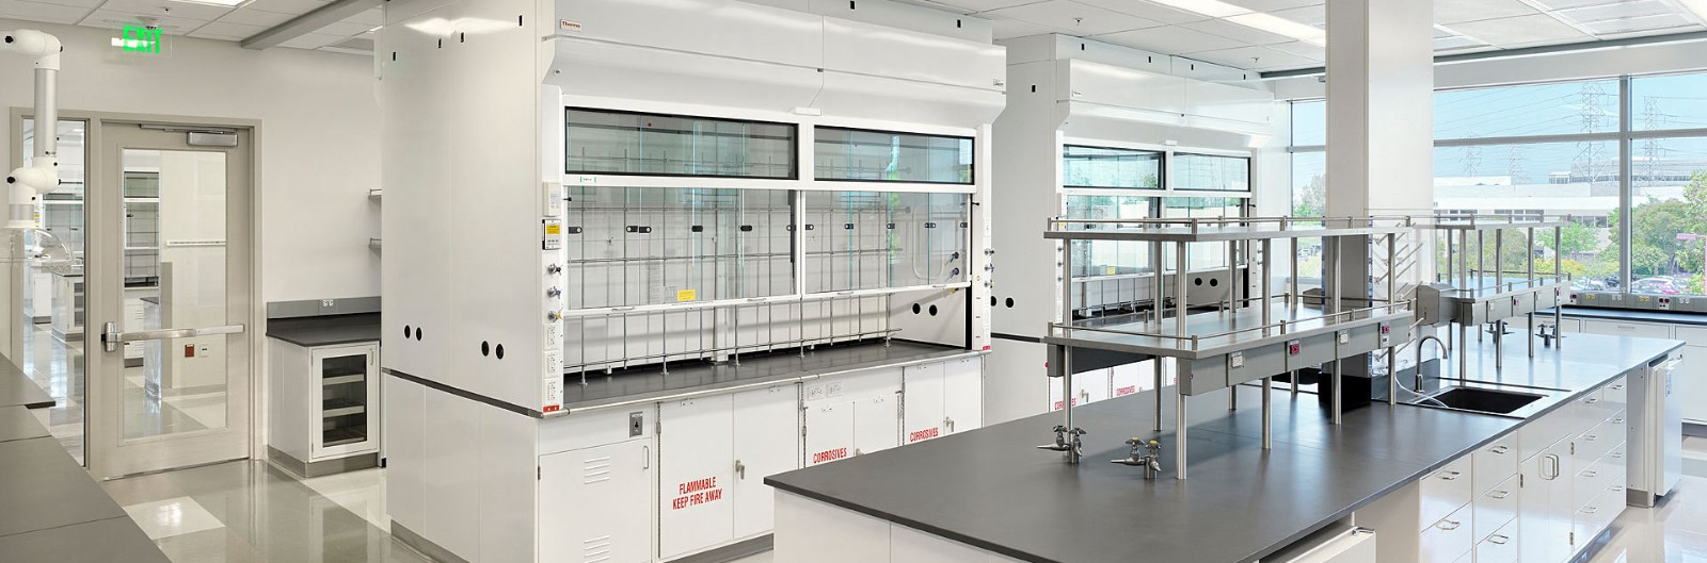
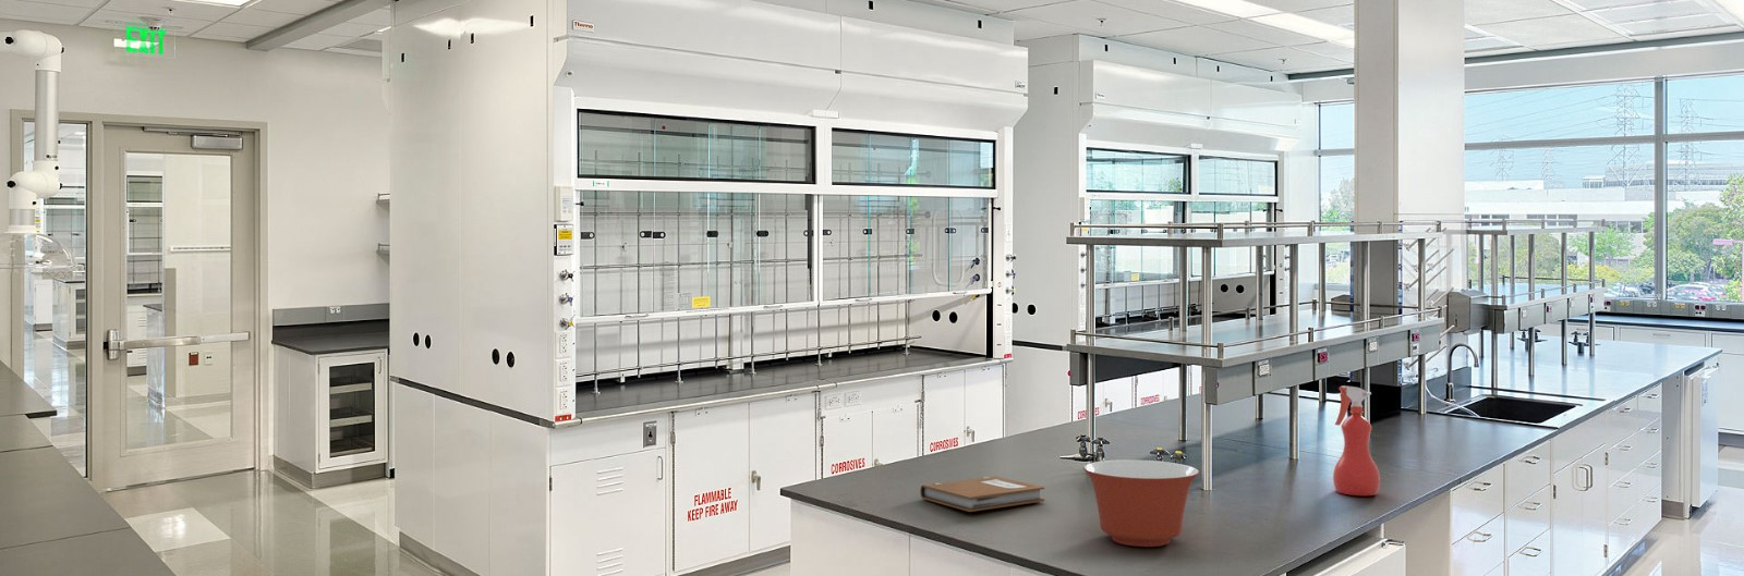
+ mixing bowl (1140, 504)
+ notebook (983, 493)
+ spray bottle (1352, 439)
